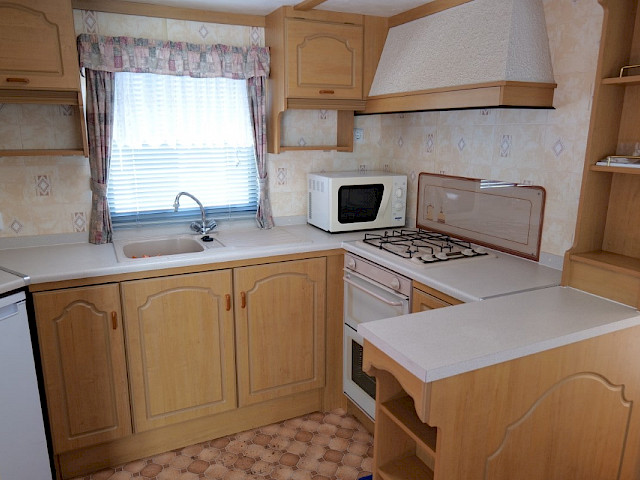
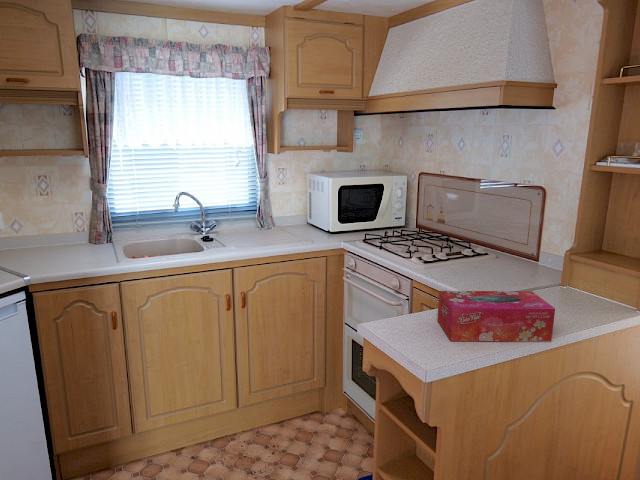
+ tissue box (492, 315)
